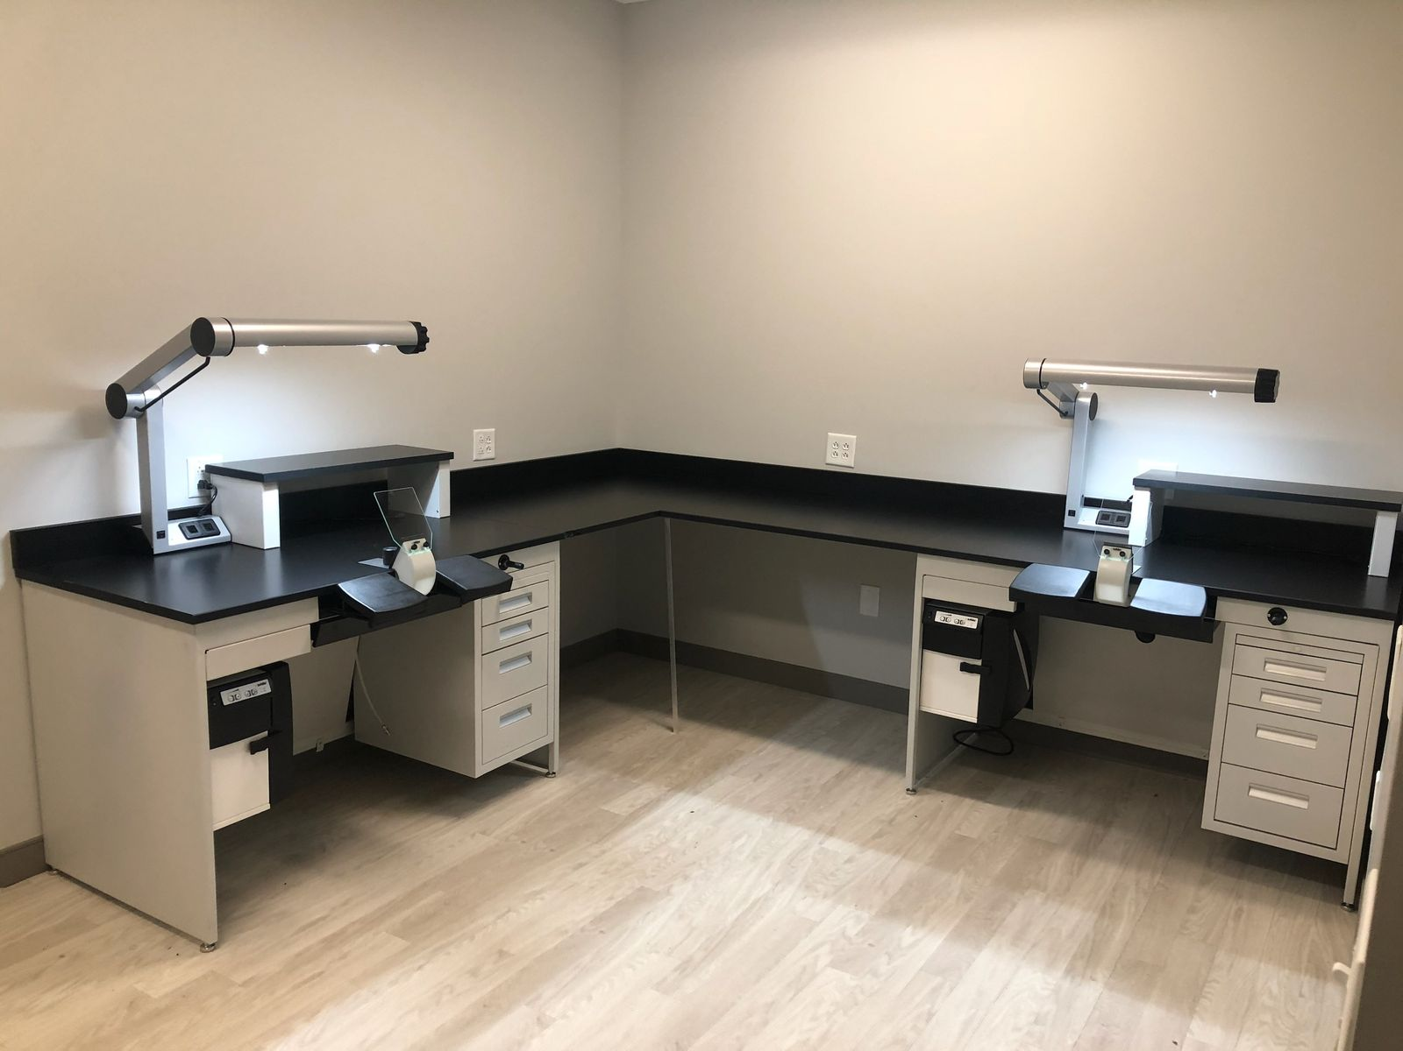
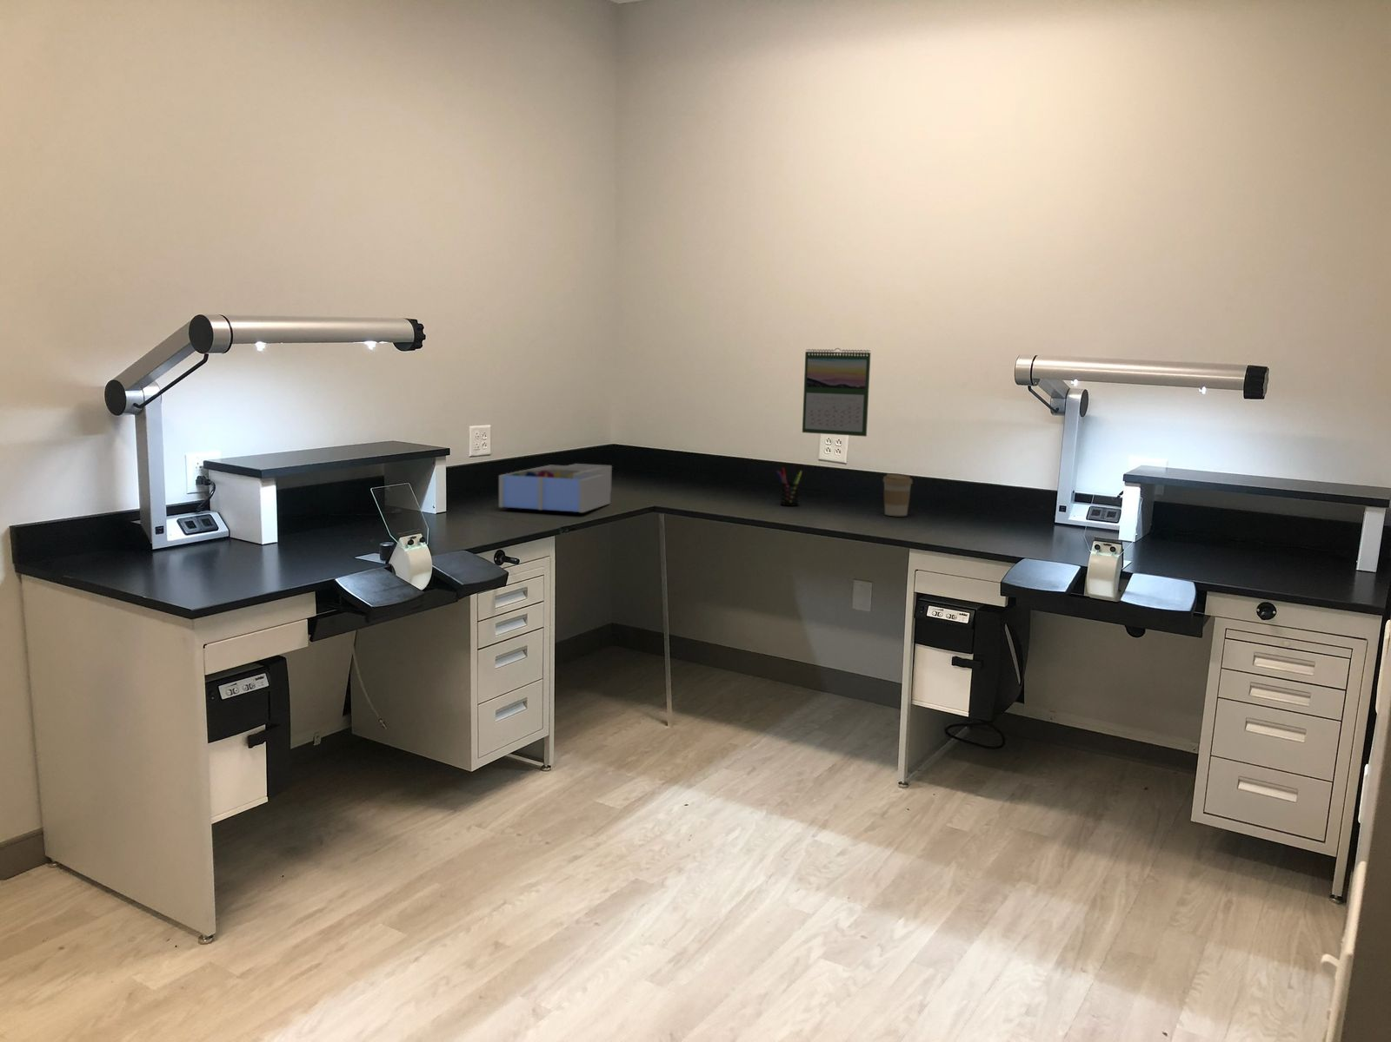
+ calendar (836, 391)
+ desk organizer (571, 485)
+ pen holder (791, 485)
+ coffee cup (896, 494)
